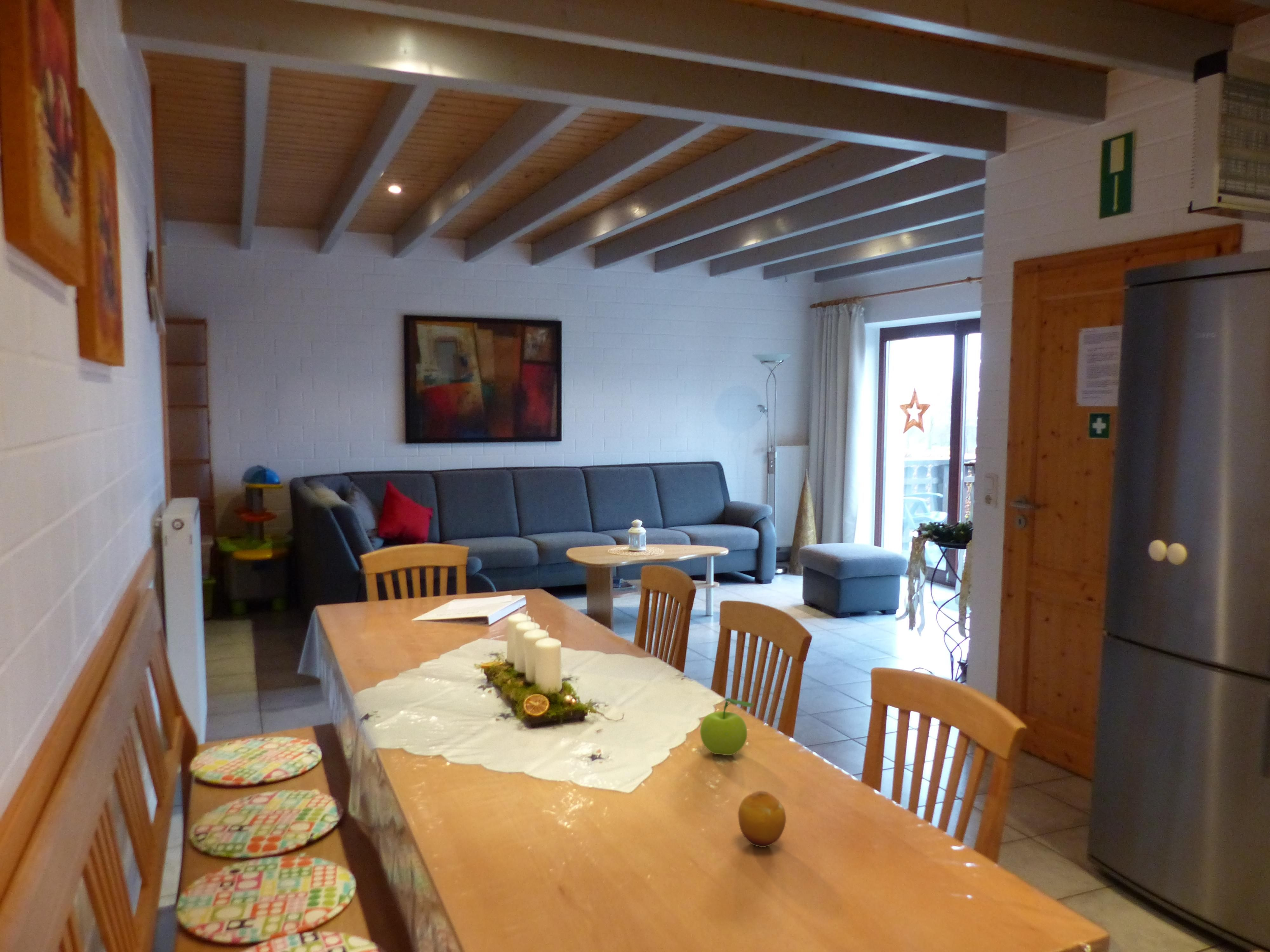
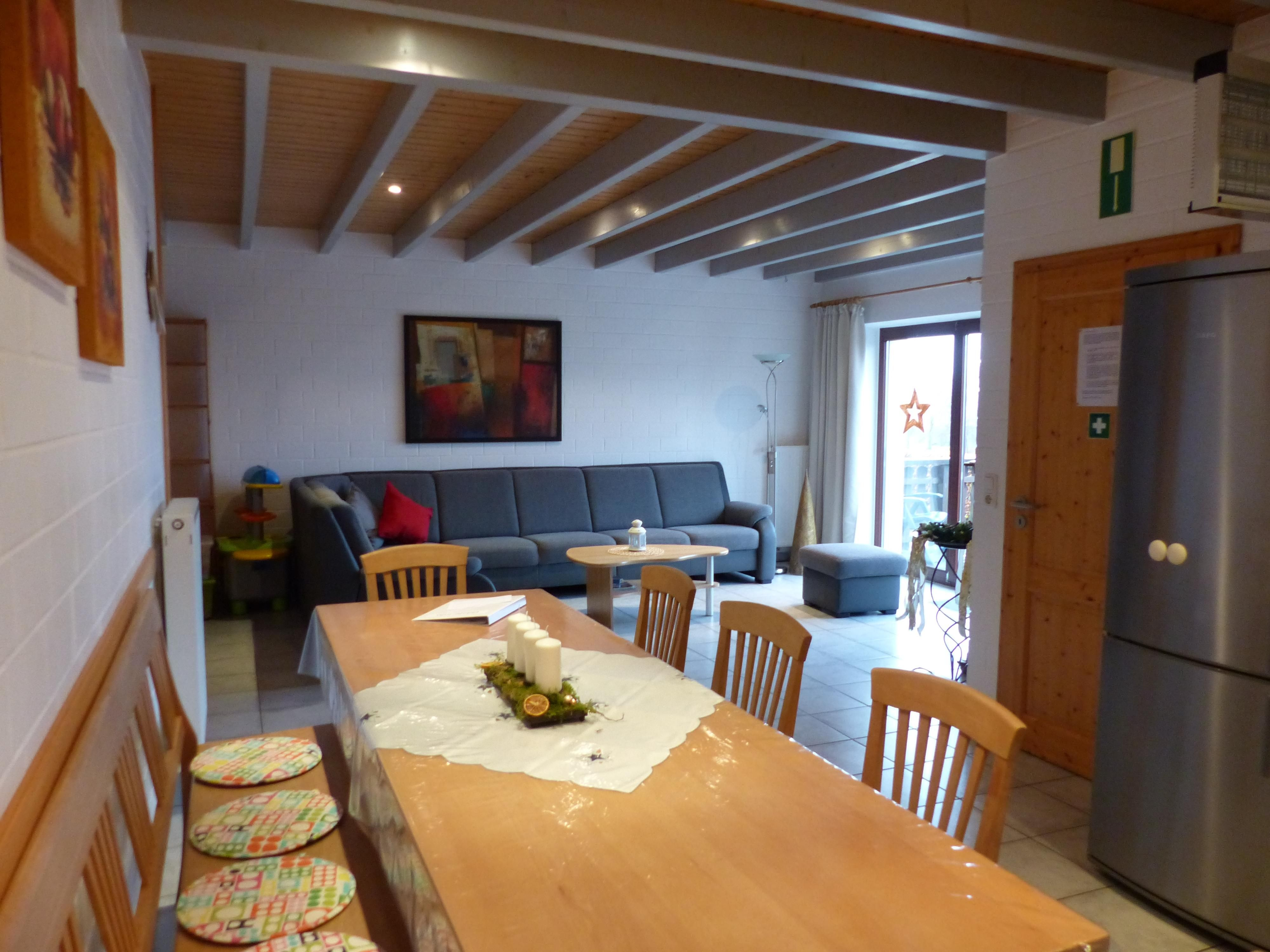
- fruit (731, 725)
- fruit (761, 817)
